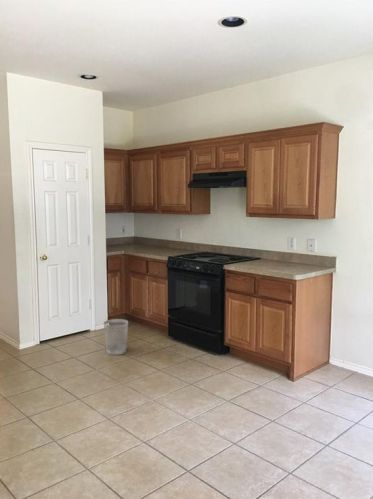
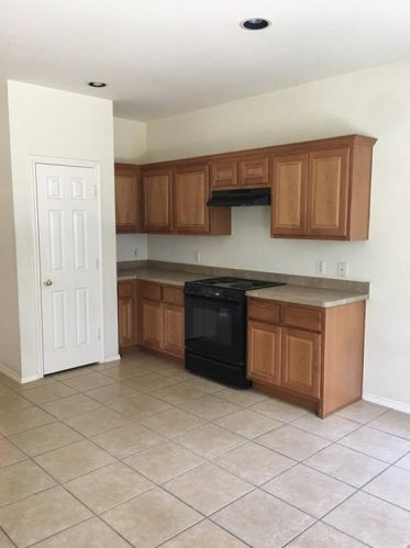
- wastebasket (116, 336)
